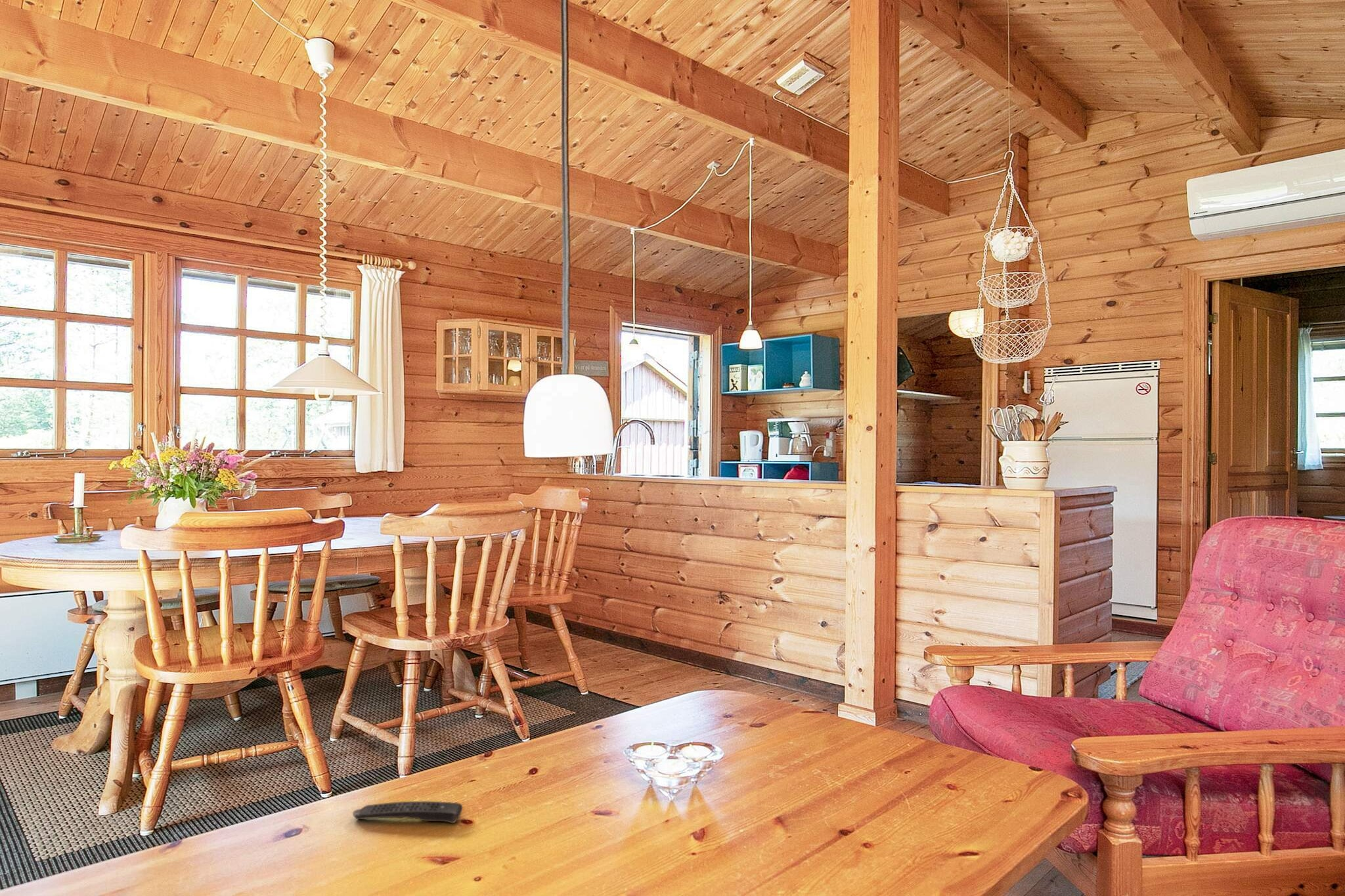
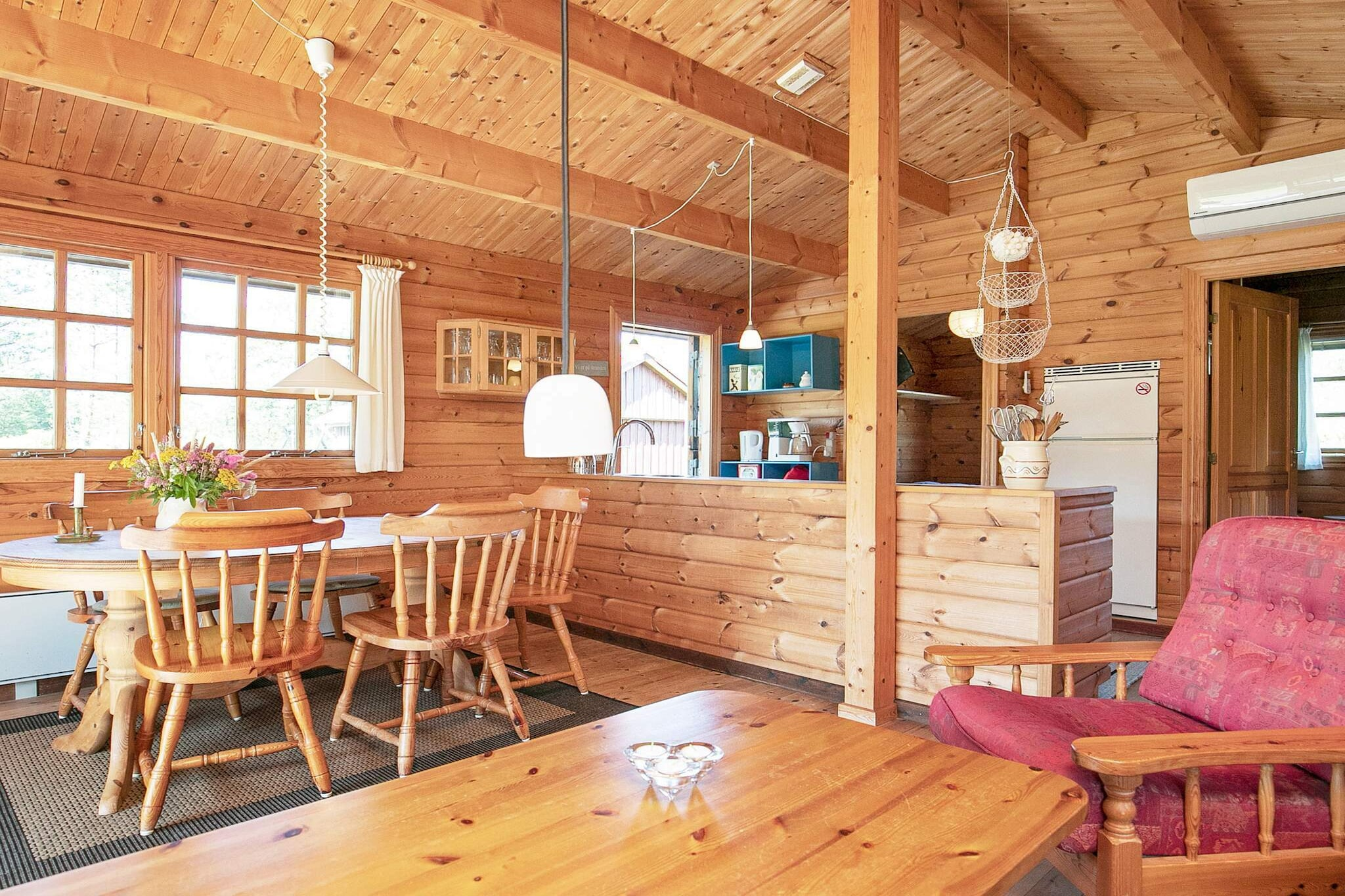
- remote control (407, 812)
